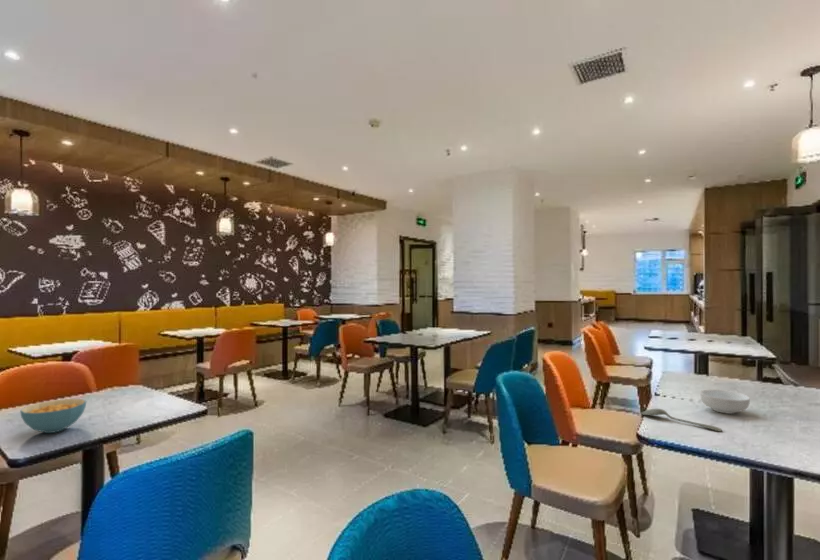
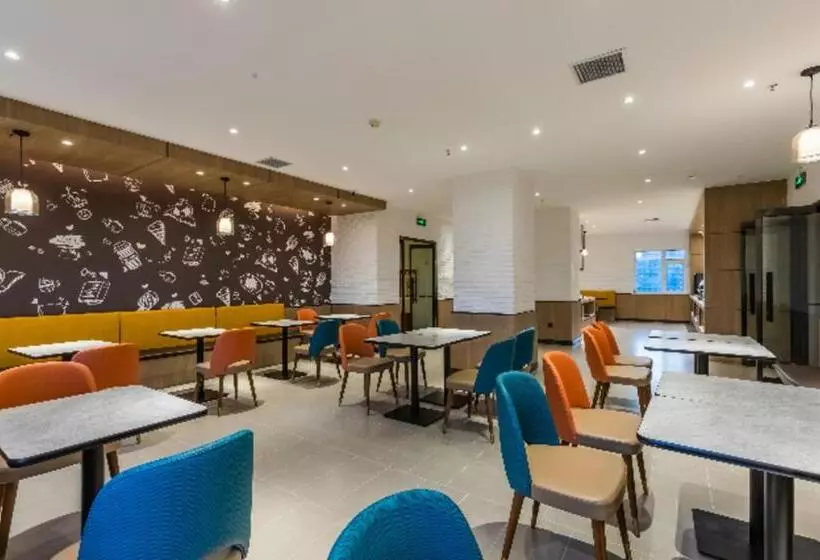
- cereal bowl (54, 418)
- spoon (679, 419)
- cereal bowl (724, 402)
